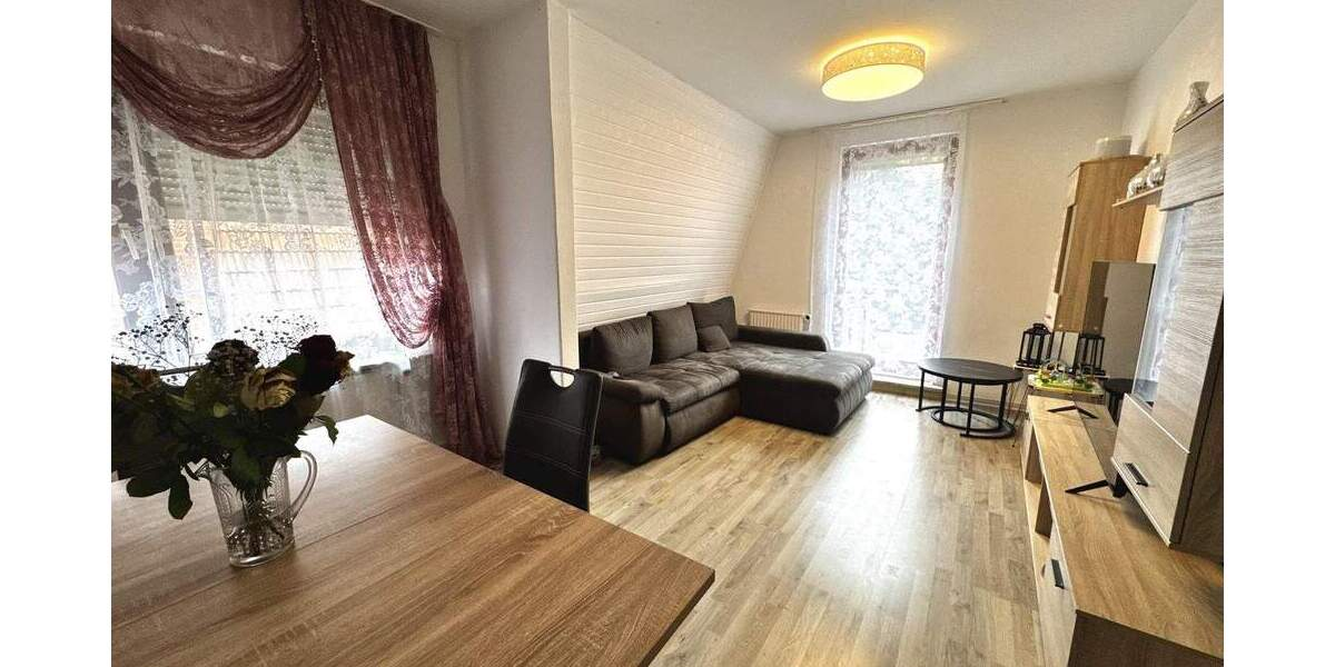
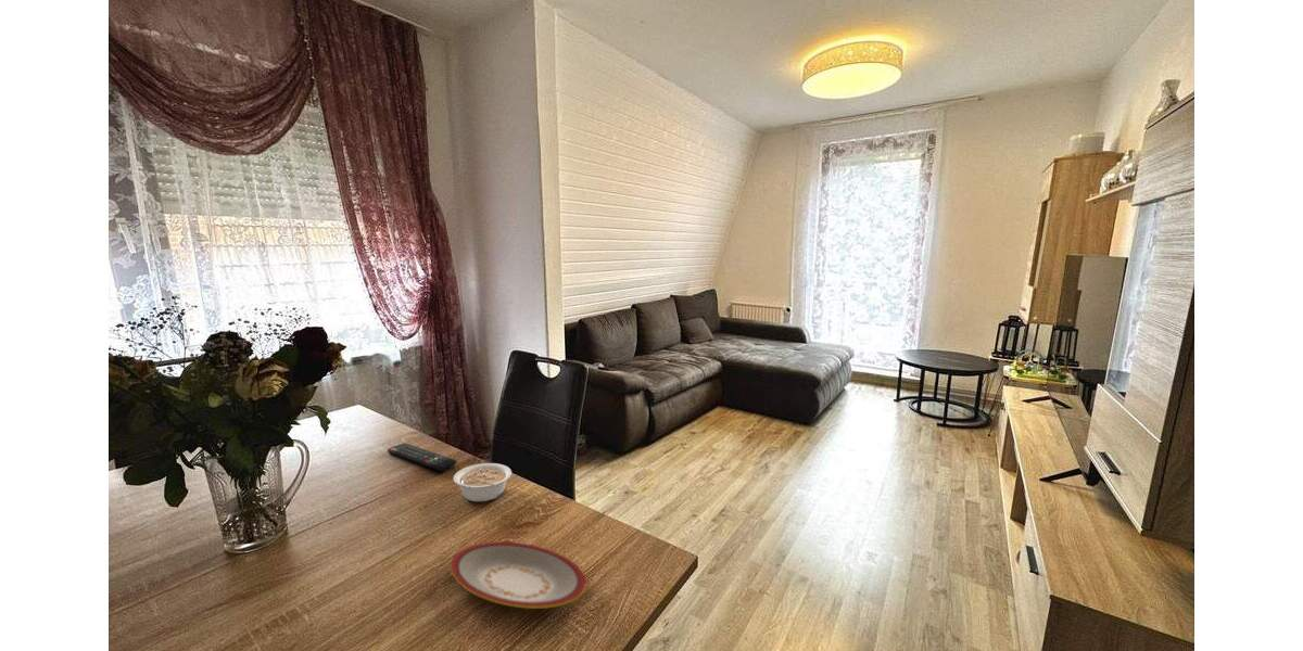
+ plate (517, 576)
+ remote control (420, 457)
+ legume (484, 482)
